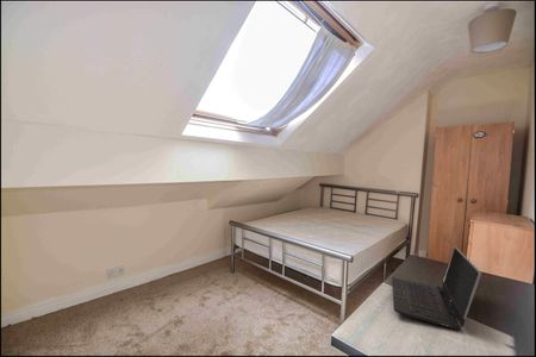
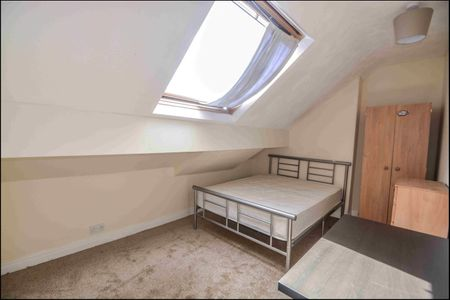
- laptop computer (426, 284)
